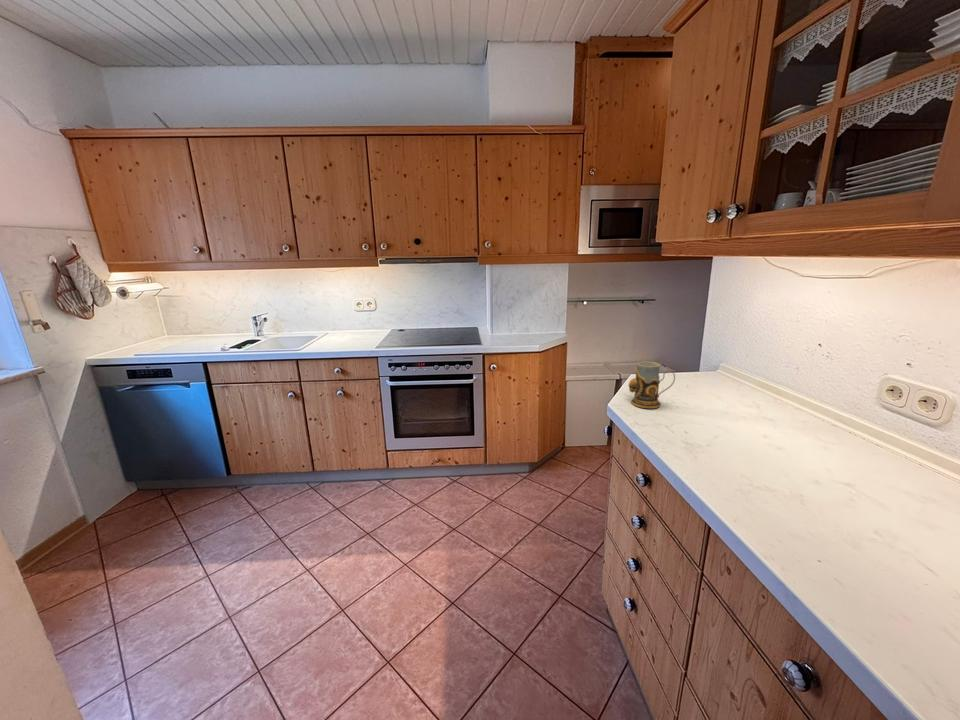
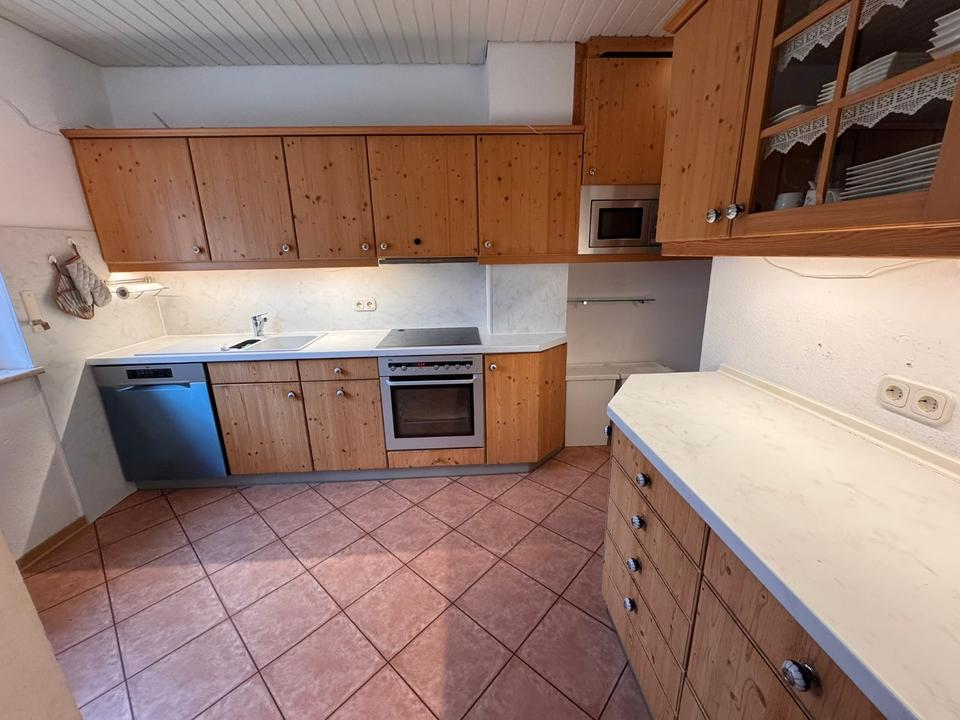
- mug (651, 384)
